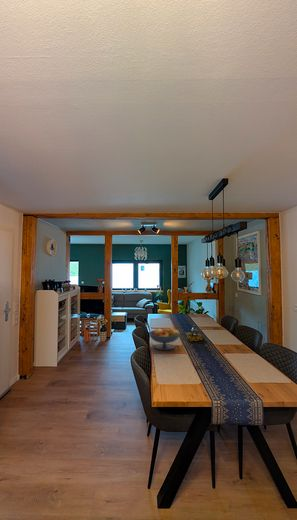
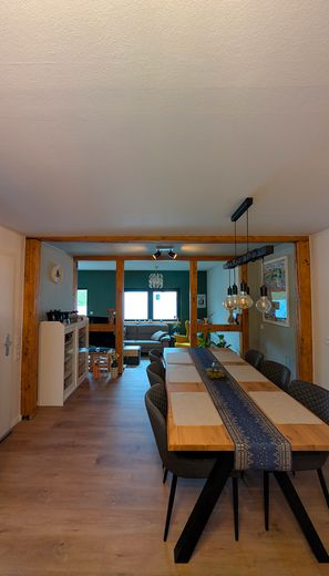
- fruit bowl (164, 337)
